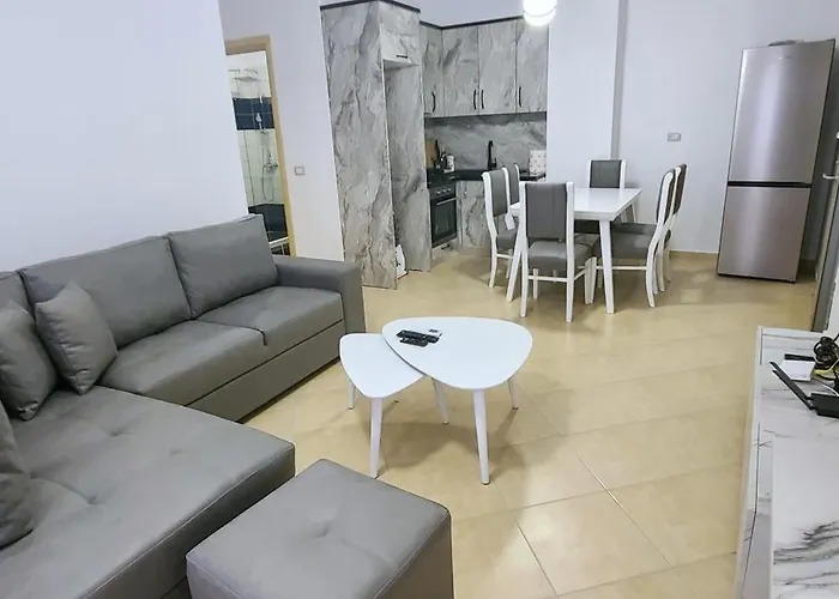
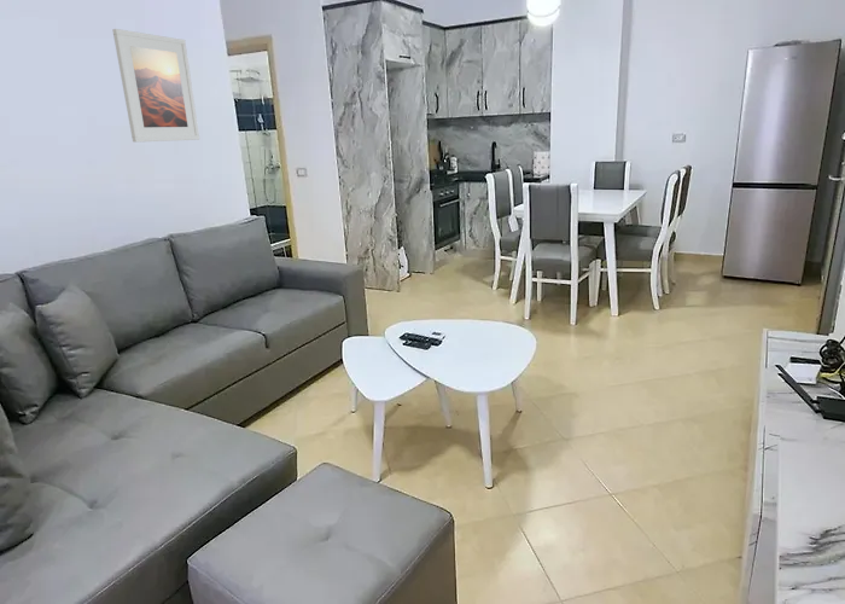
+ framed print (159, 88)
